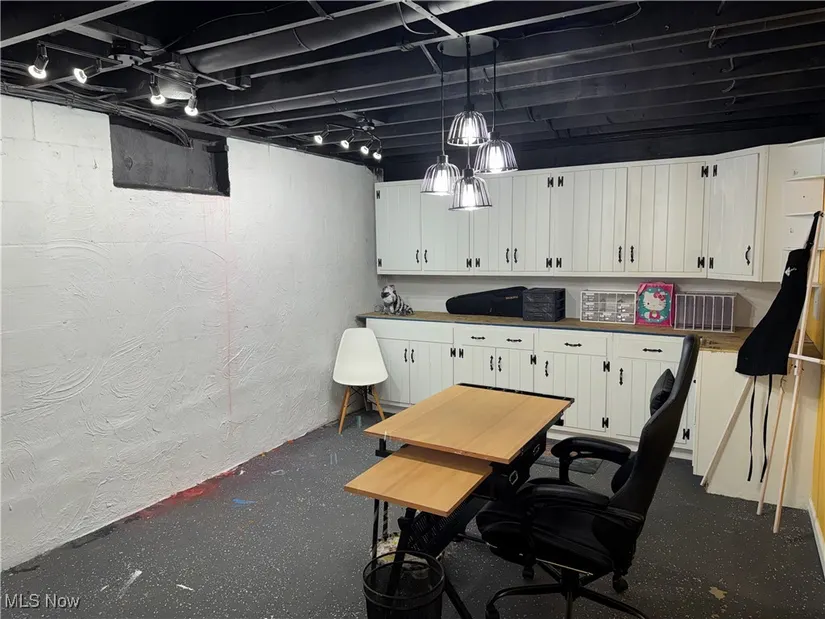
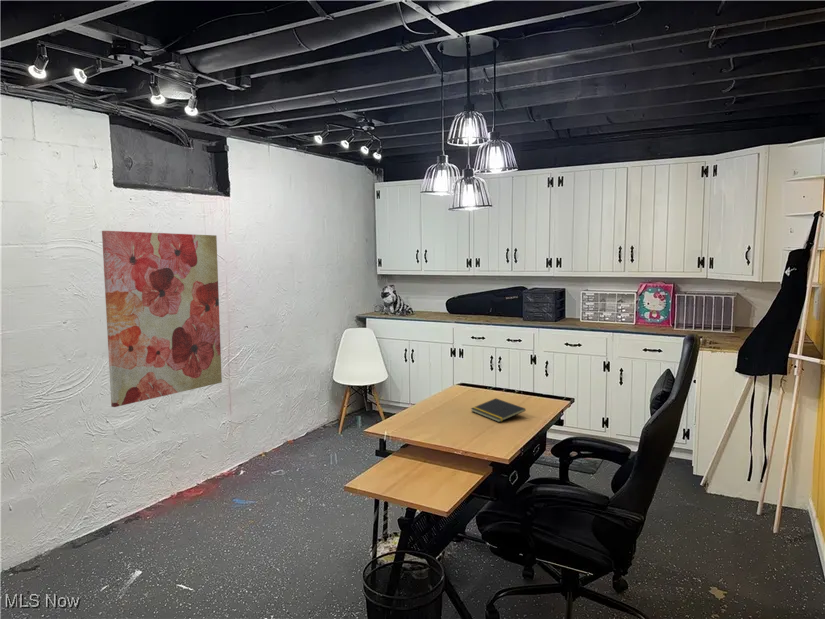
+ notepad (497, 409)
+ wall art (168, 314)
